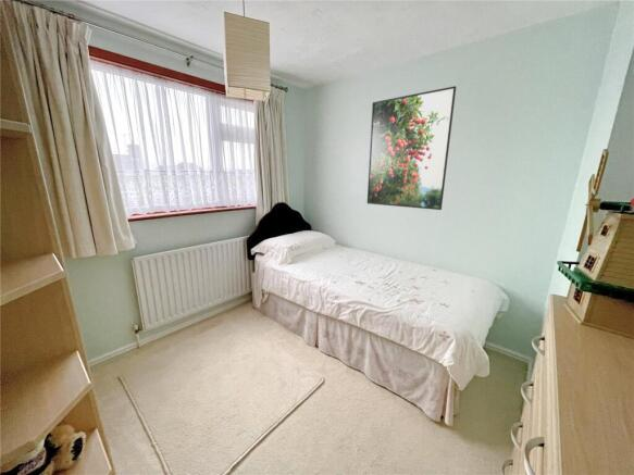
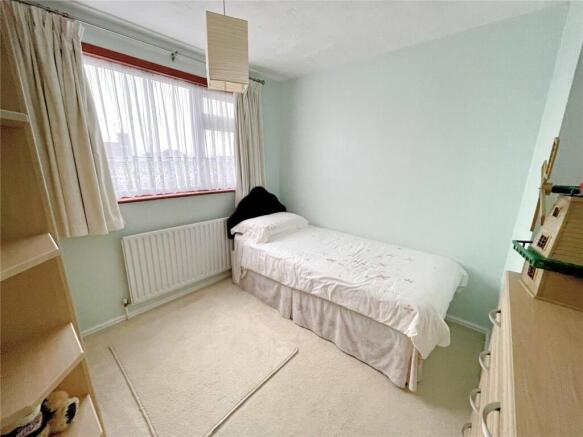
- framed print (405, 153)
